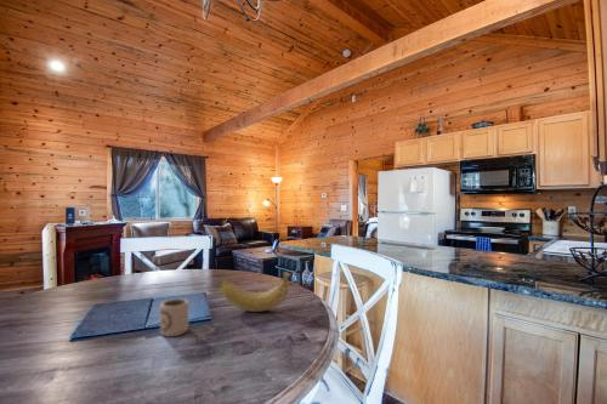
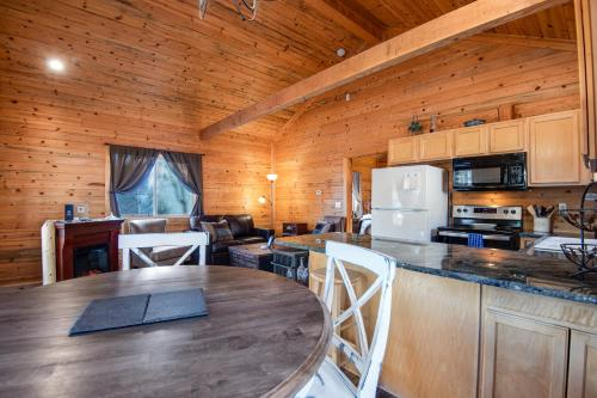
- cup (171, 315)
- banana (255, 292)
